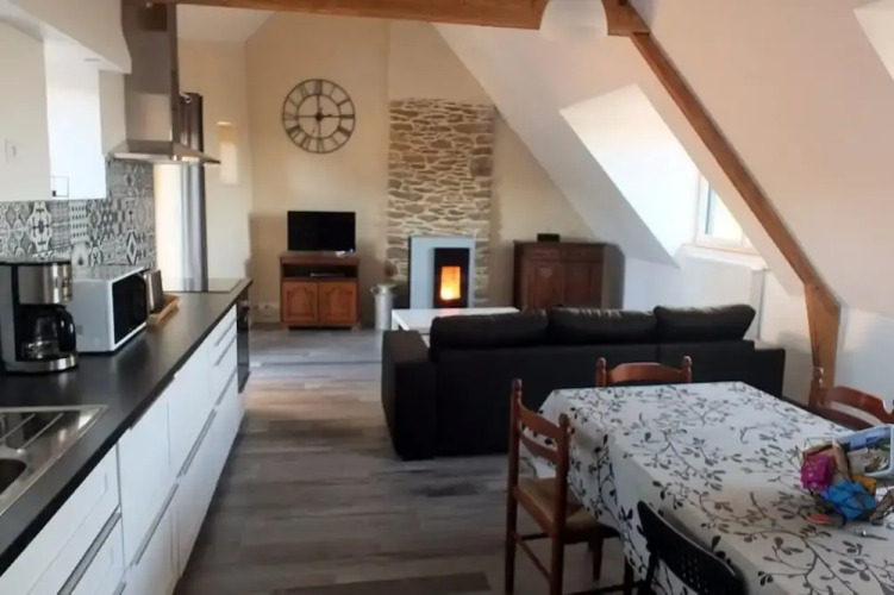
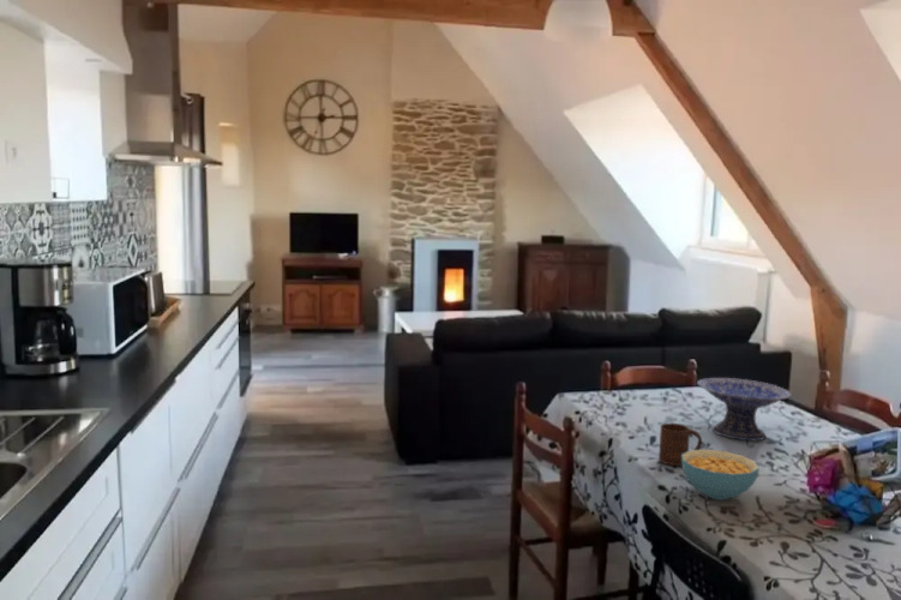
+ cereal bowl (717, 478)
+ cup (678, 444)
+ decorative bowl (740, 409)
